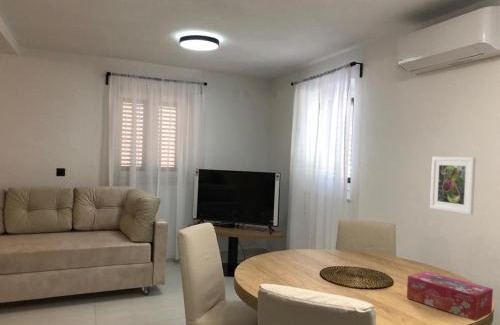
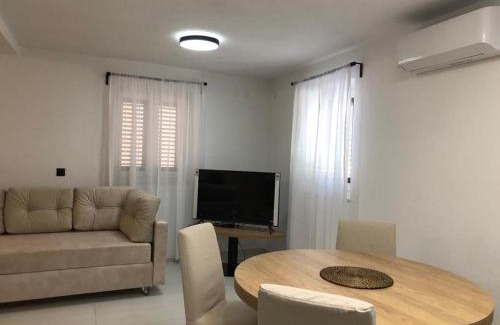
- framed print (451, 184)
- tissue box (448, 293)
